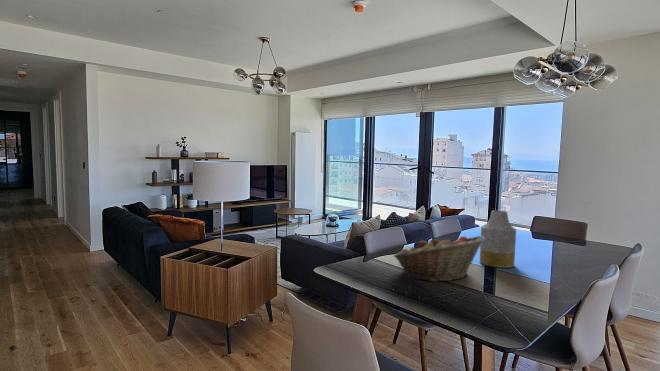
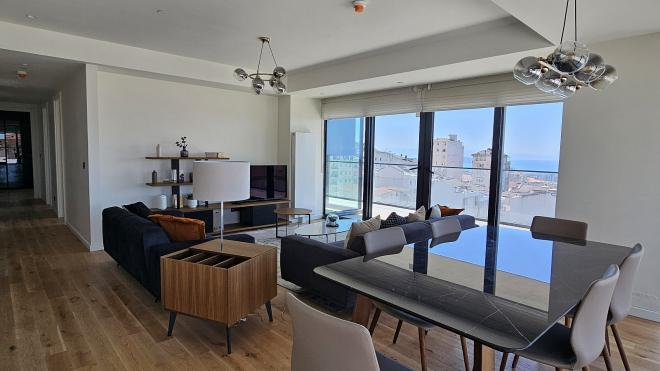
- vase (497, 237)
- fruit basket (439, 253)
